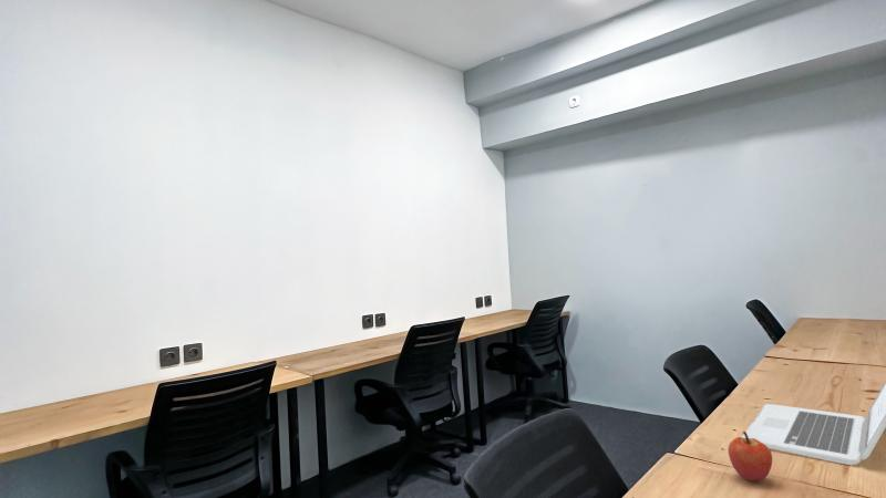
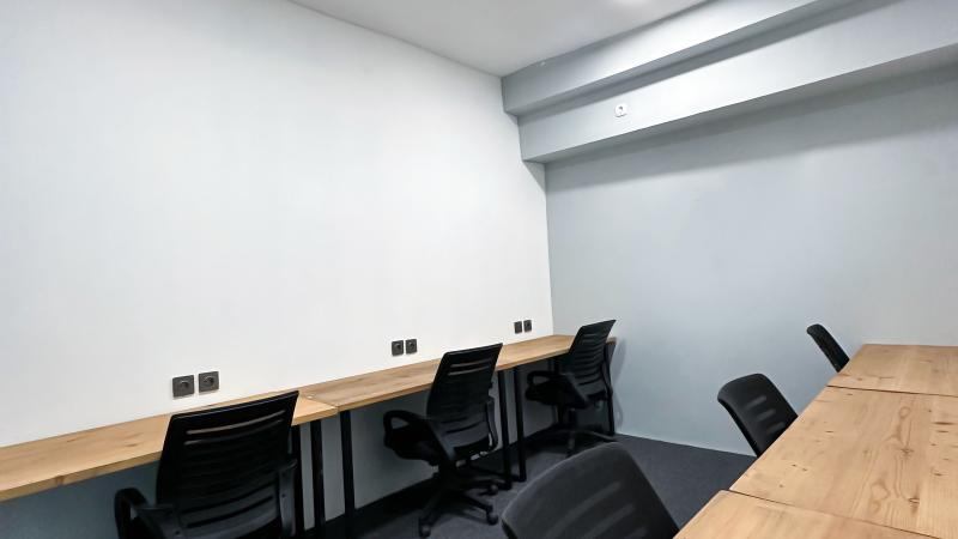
- apple (750, 456)
- laptop (823, 411)
